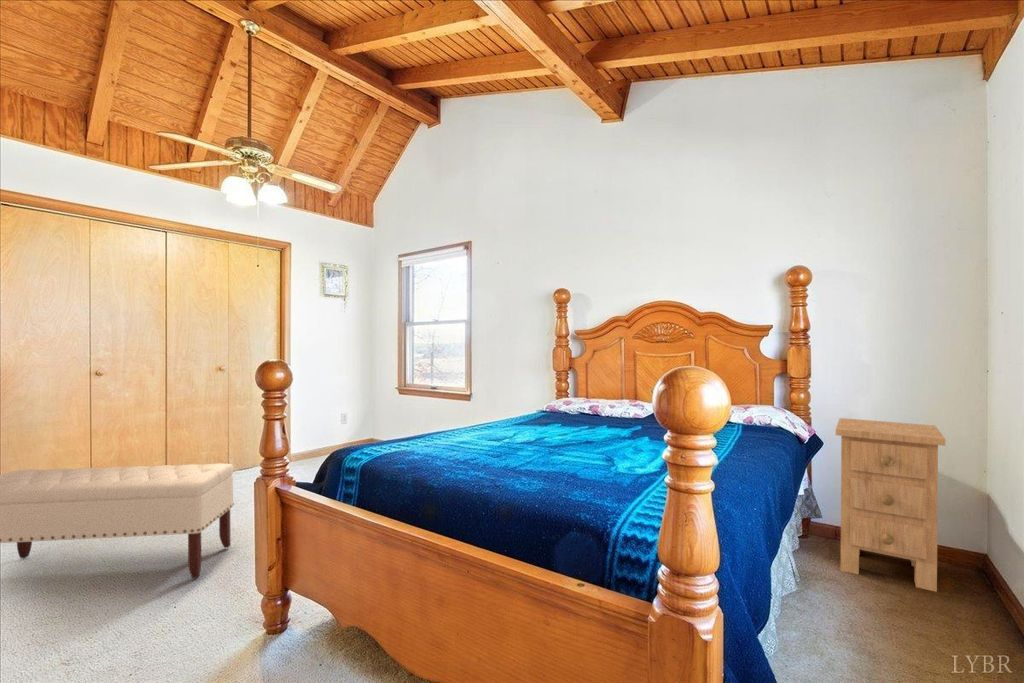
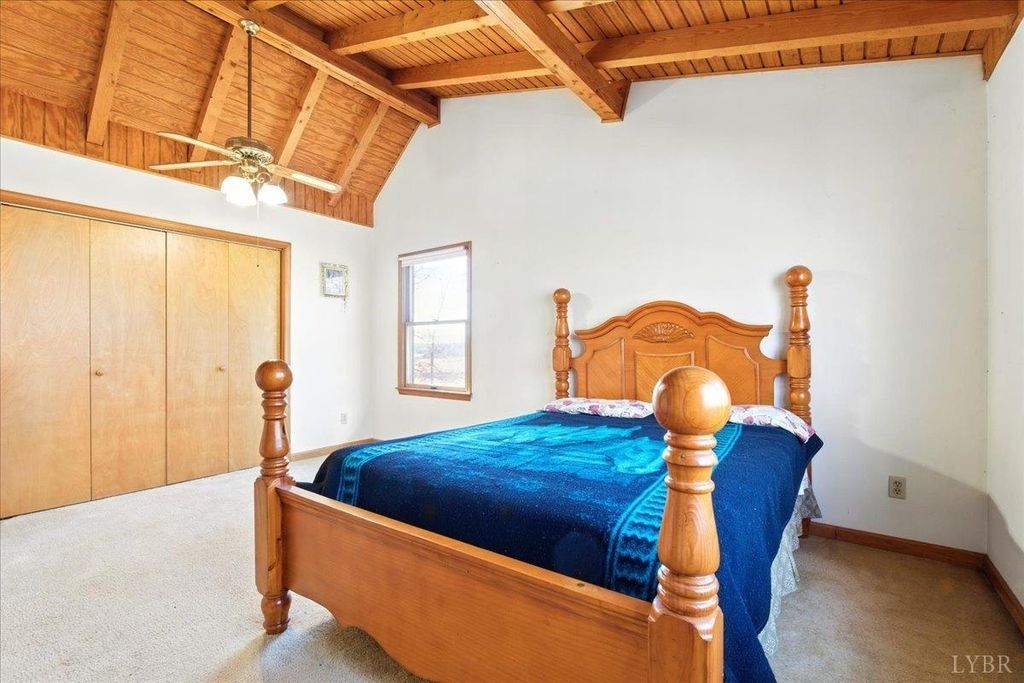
- bench (106, 520)
- nightstand (886, 498)
